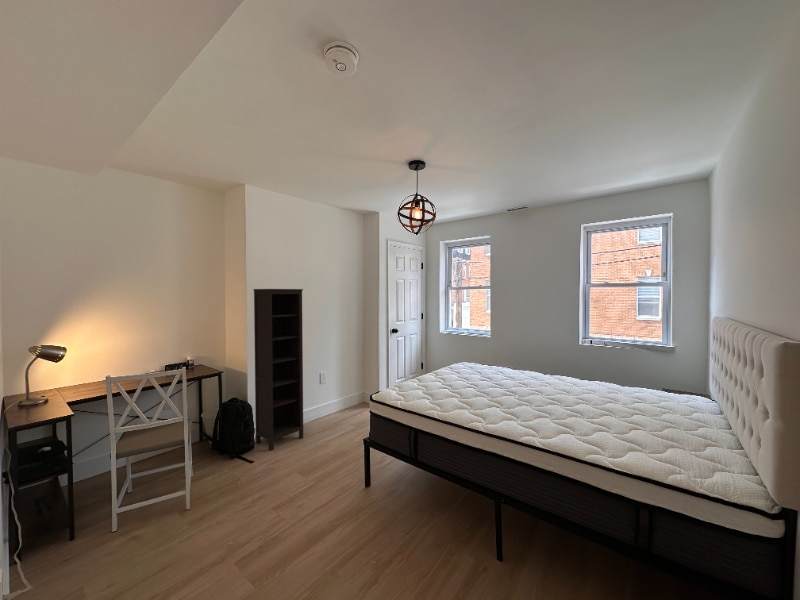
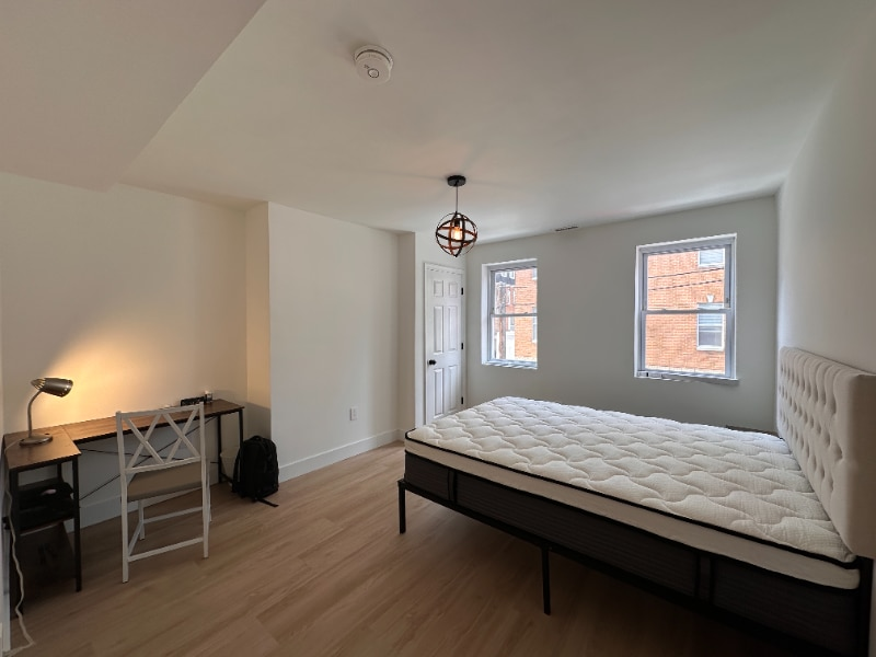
- bookcase (279, 365)
